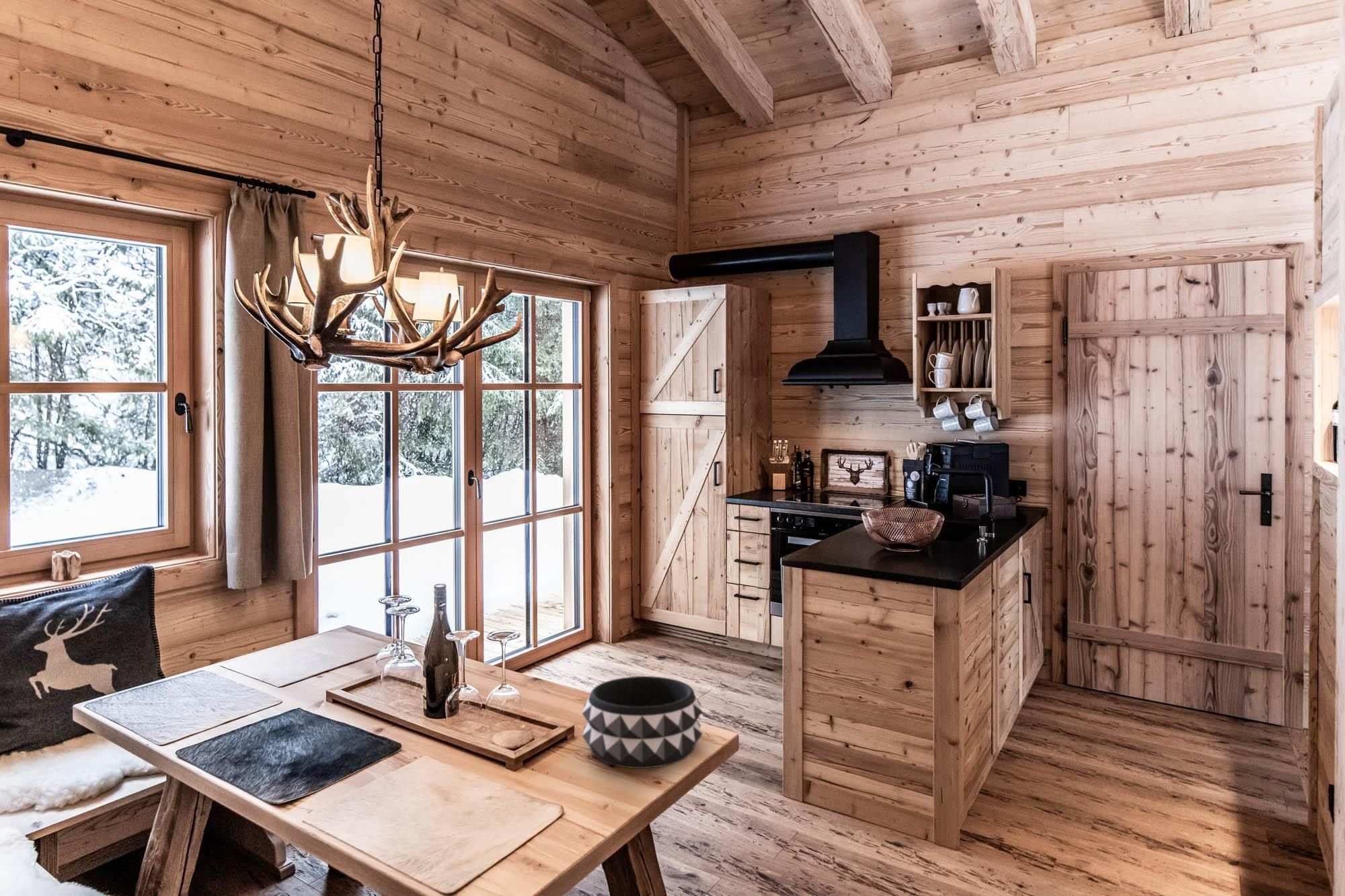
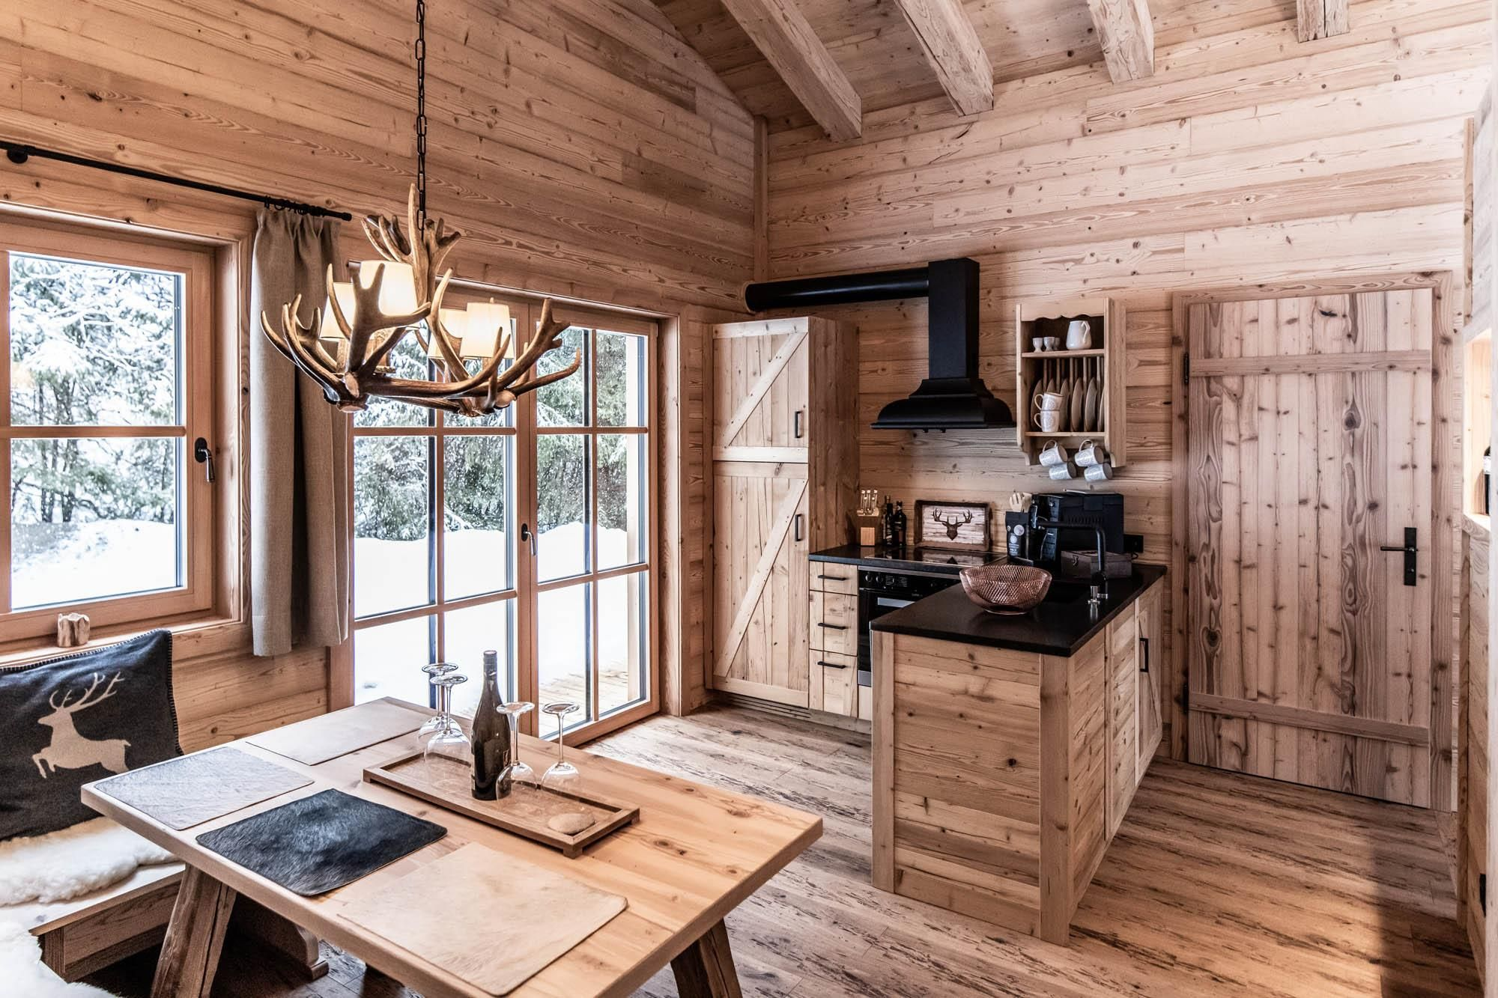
- decorative bowl (642, 719)
